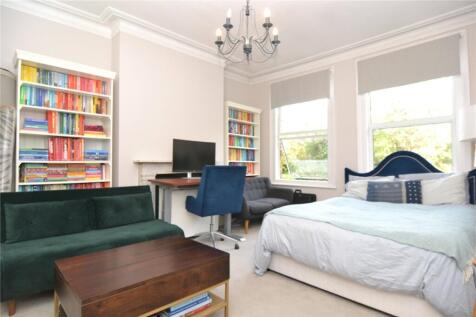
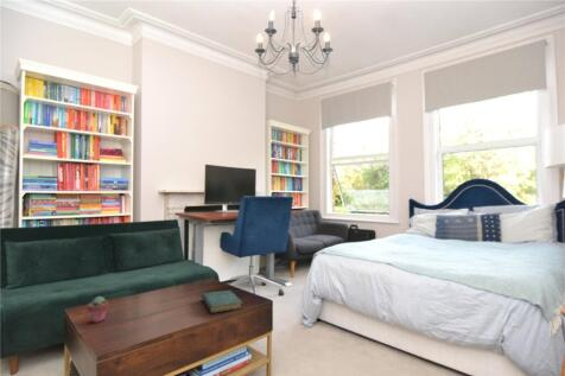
+ book (221, 300)
+ potted succulent (97, 307)
